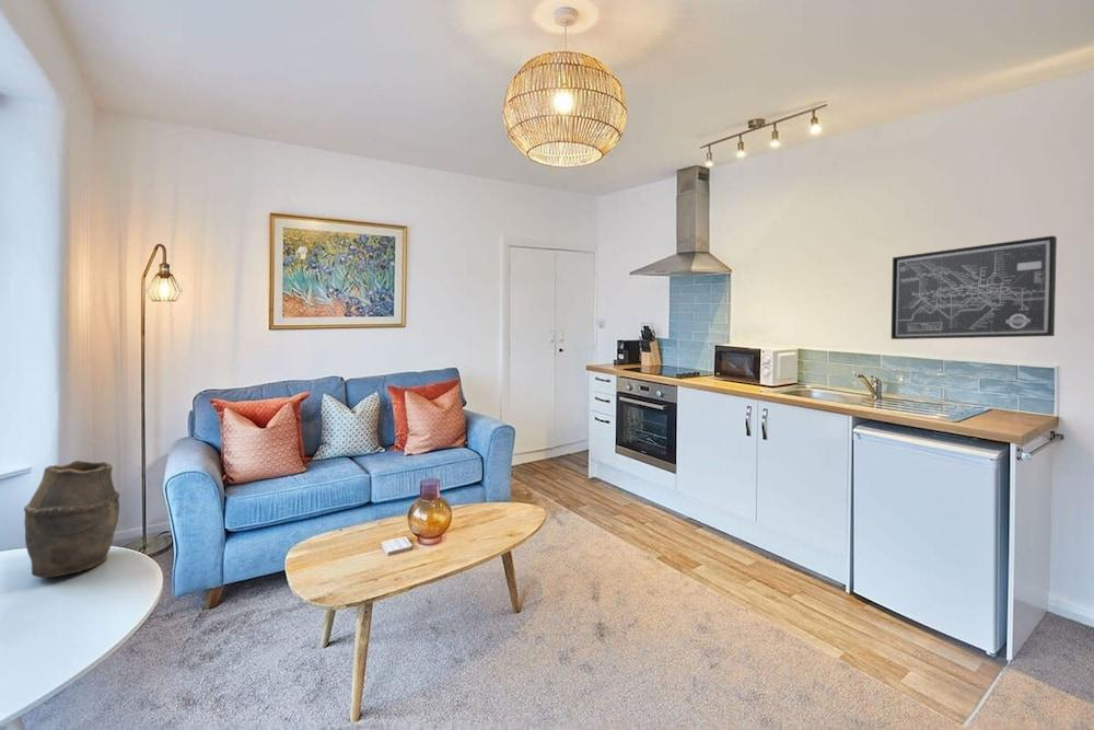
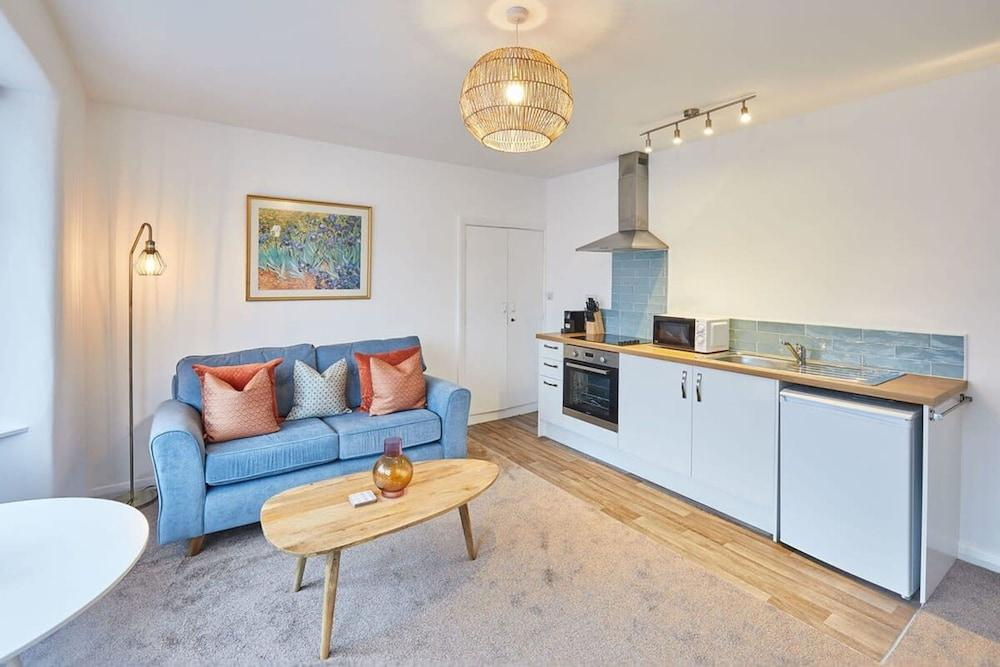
- wall art (965, 292)
- vase (74, 515)
